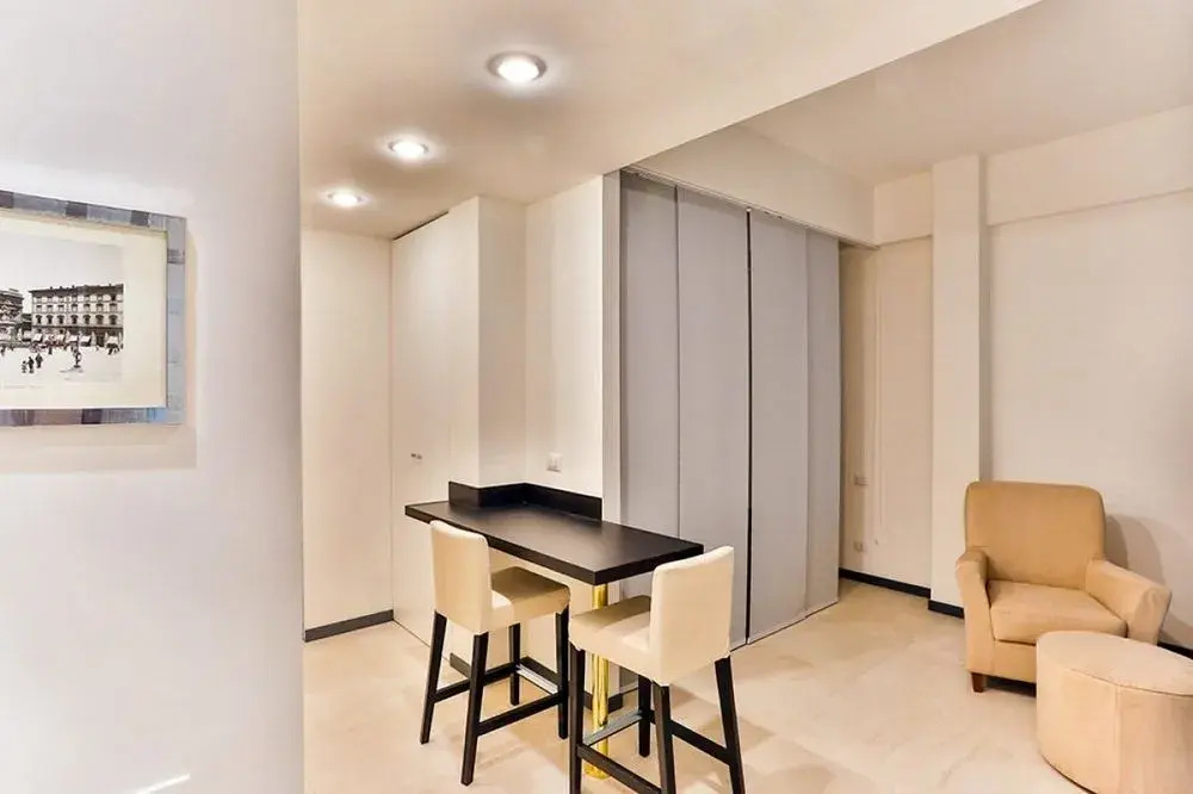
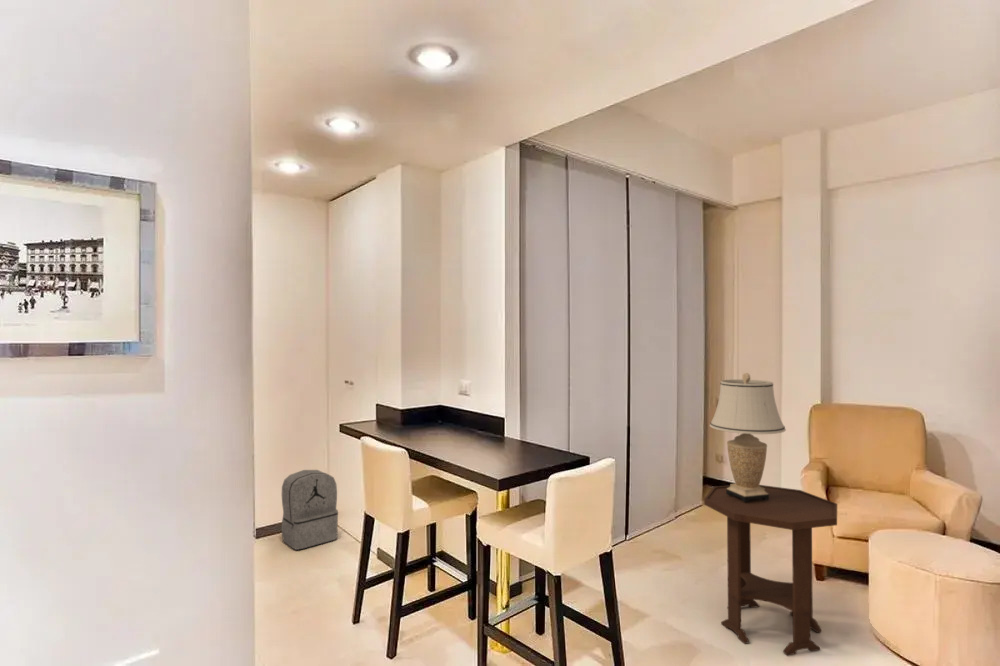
+ table lamp (746, 434)
+ side table (764, 578)
+ backpack (308, 505)
